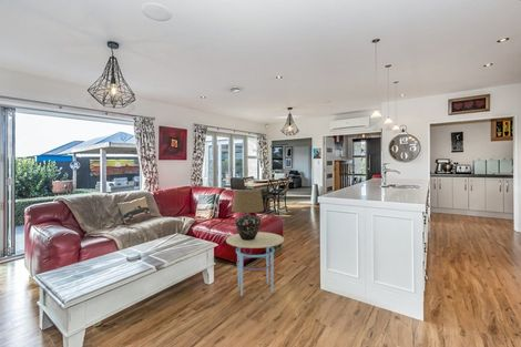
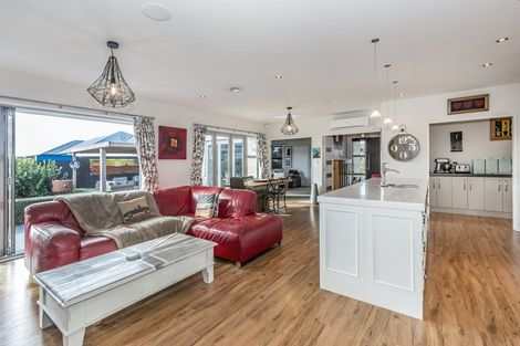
- side table (255, 268)
- table lamp (247, 214)
